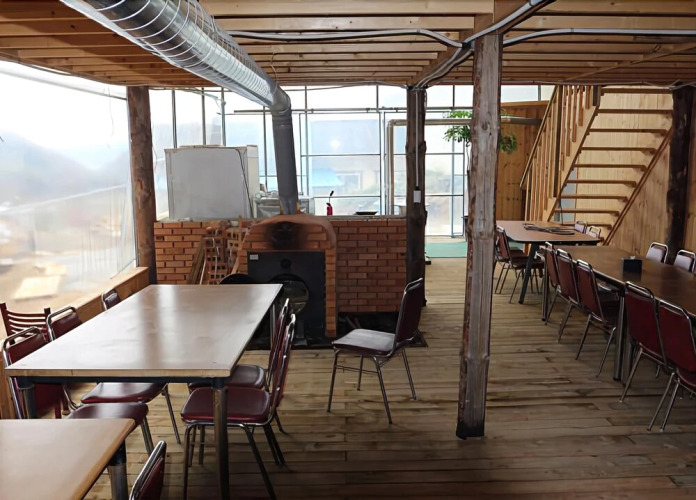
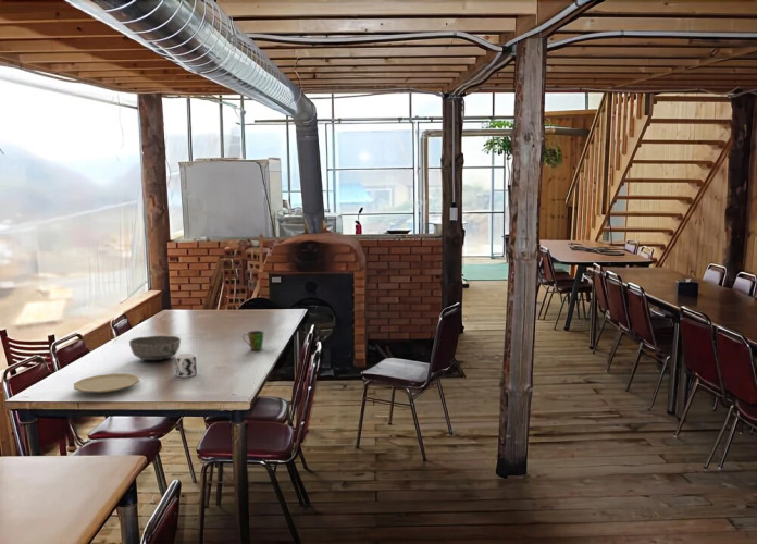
+ plate (107, 385)
+ bowl (156, 348)
+ cup (185, 366)
+ cup (253, 341)
